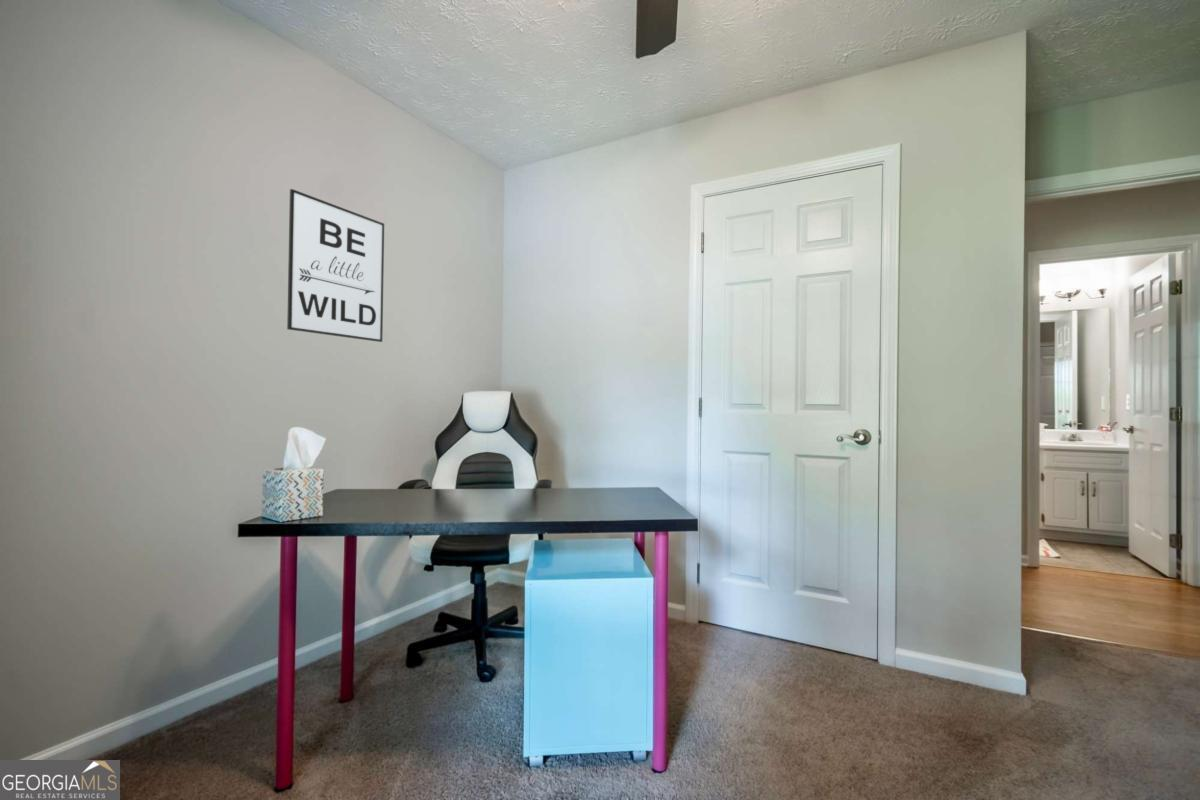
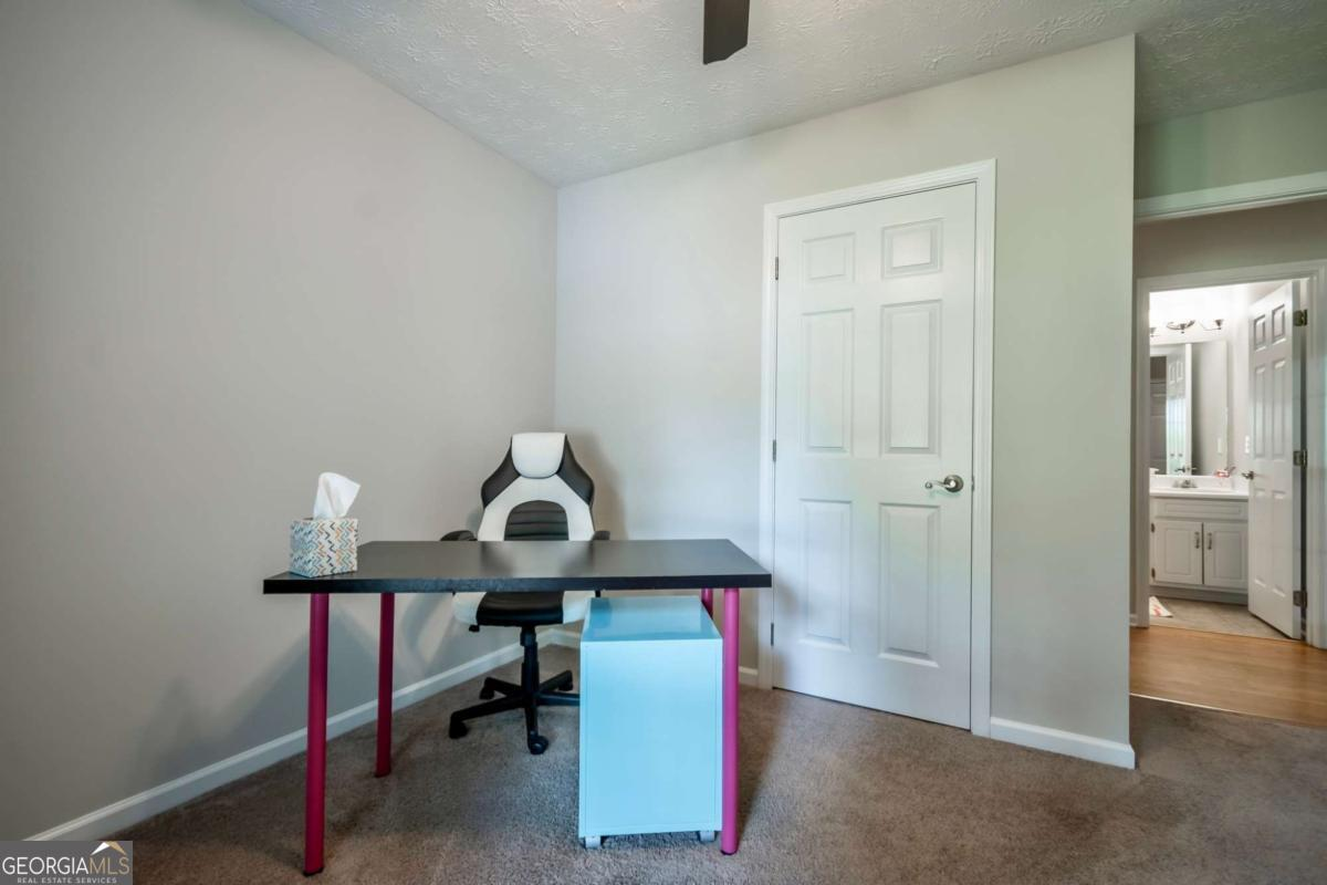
- wall art (340, 272)
